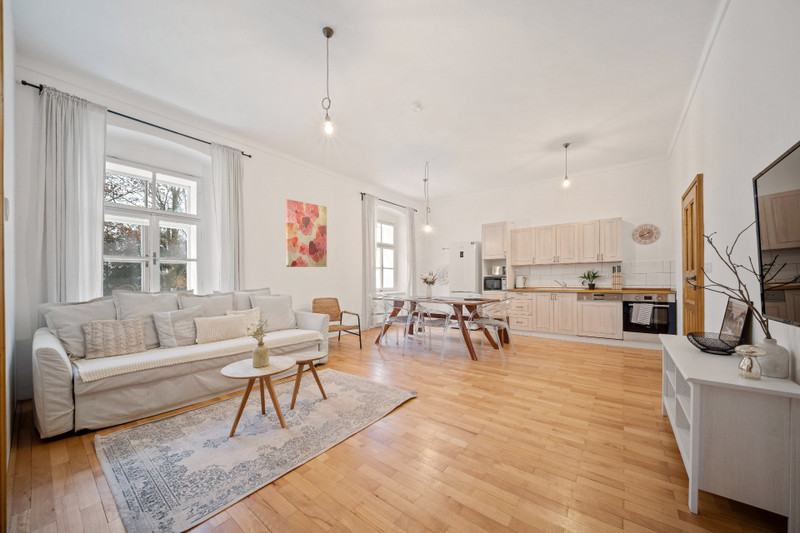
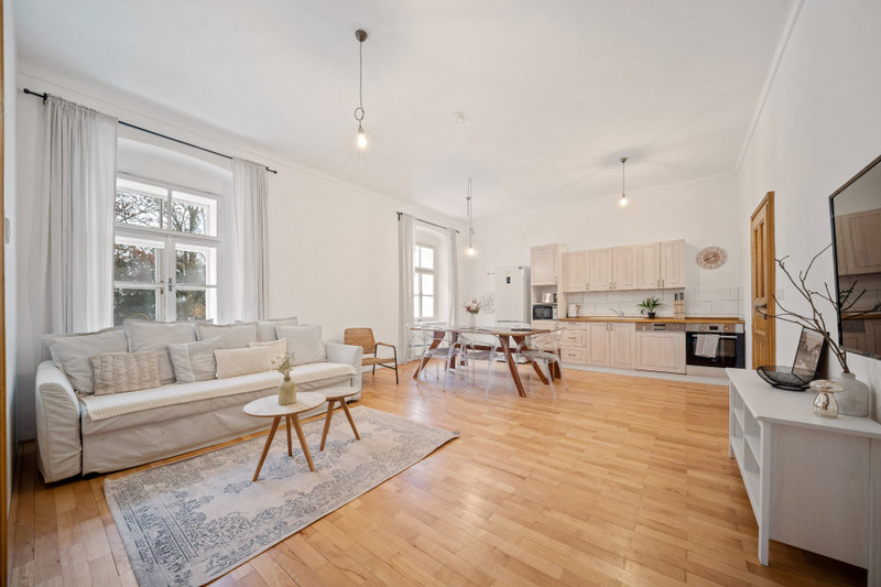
- wall art (307, 235)
